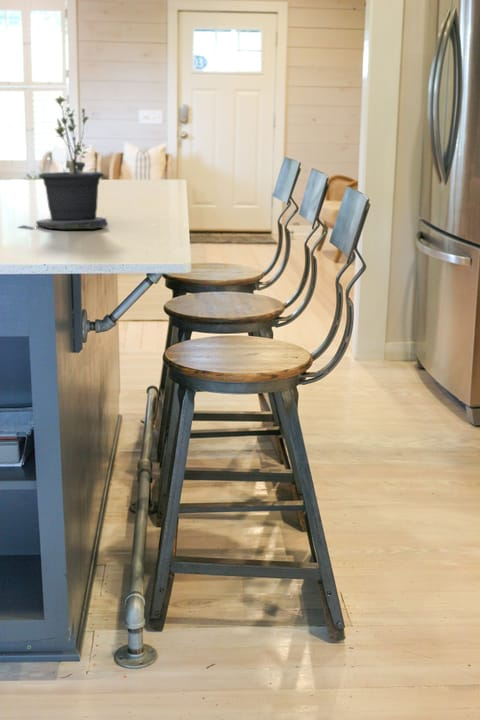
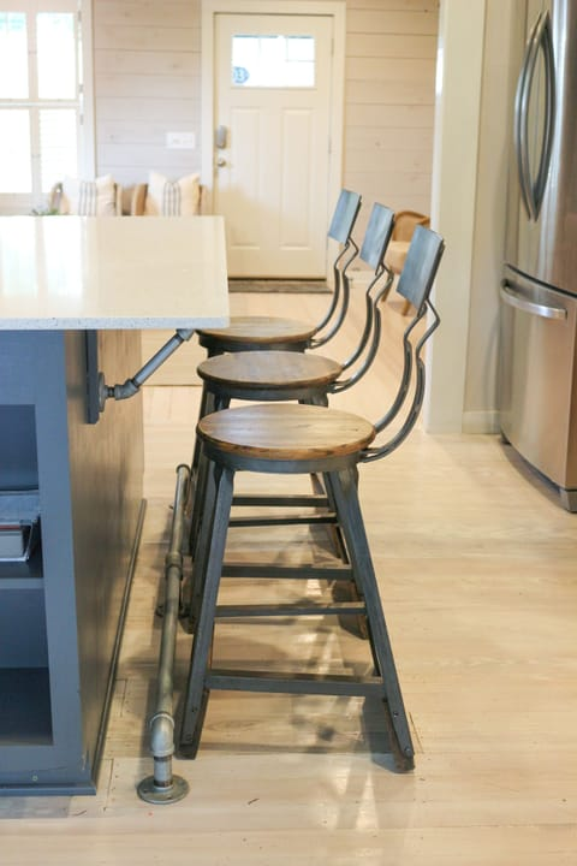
- potted plant (67, 162)
